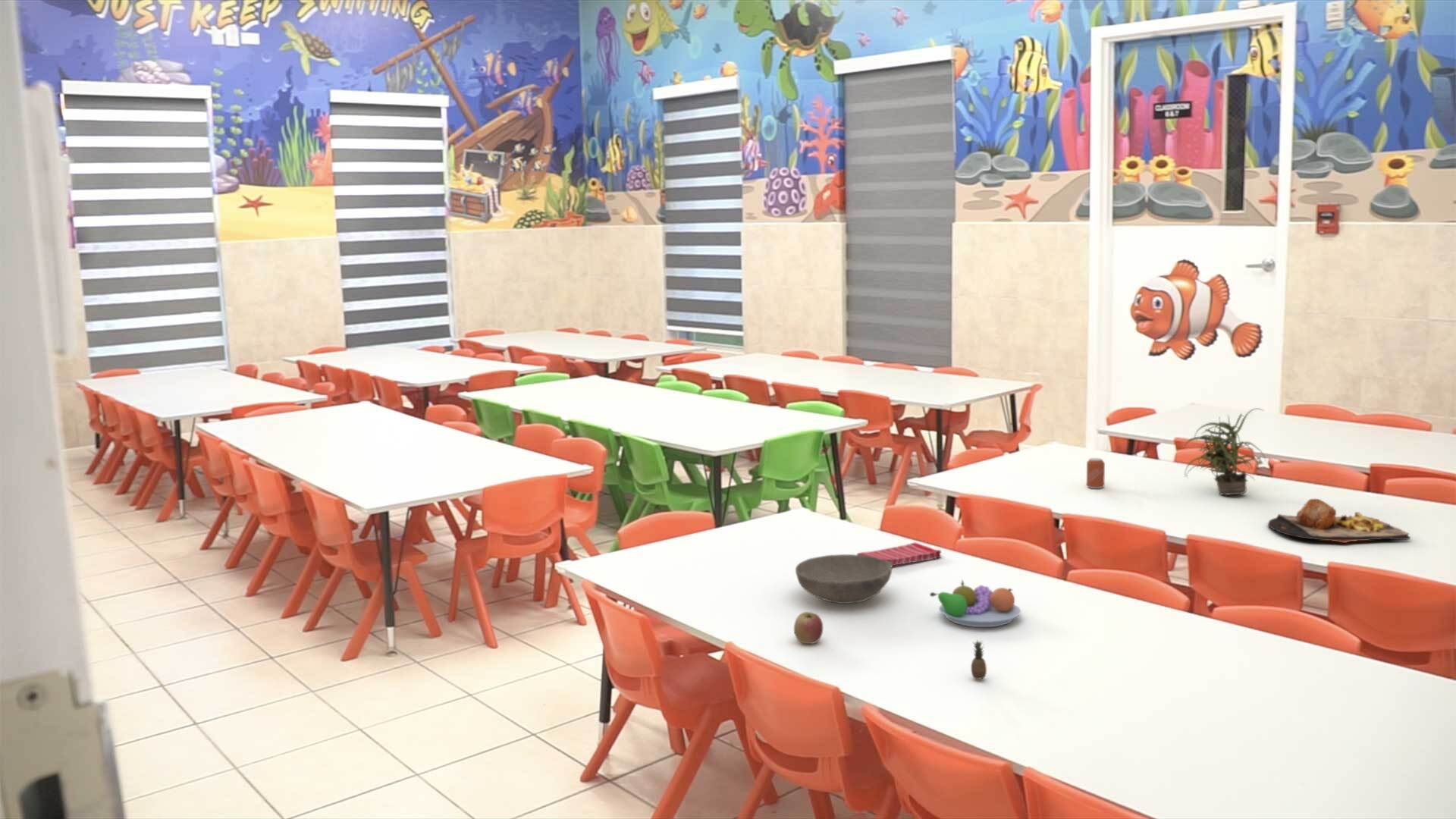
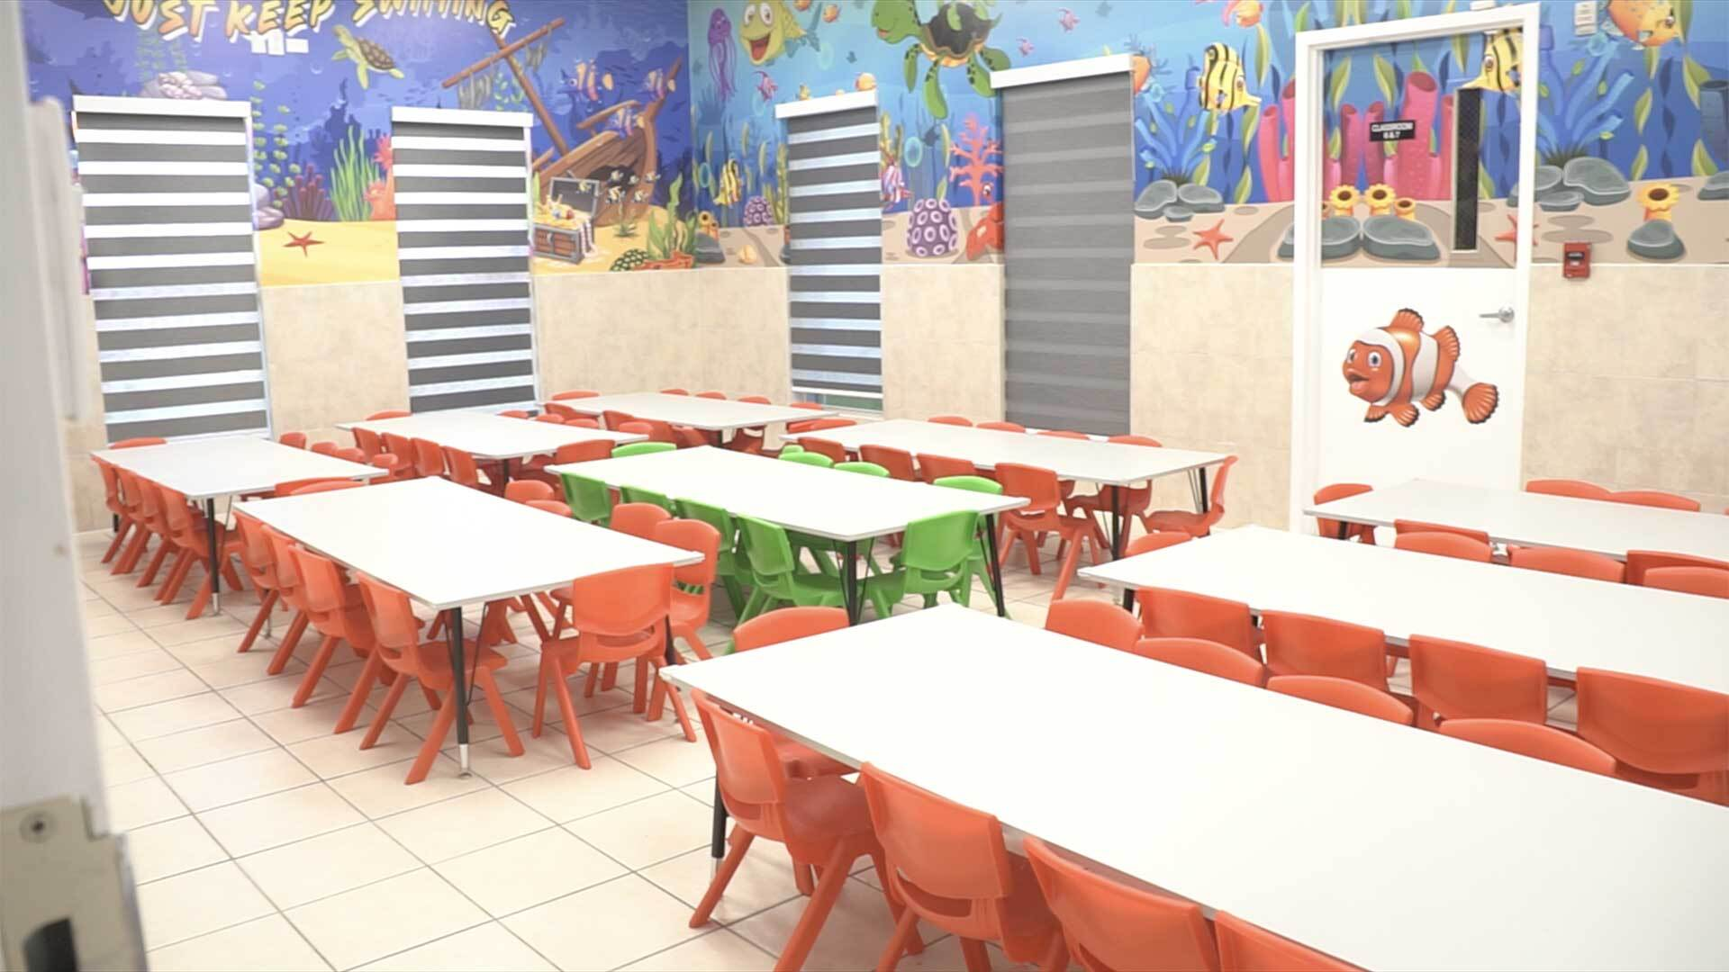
- potted plant (1227, 452)
- dish towel (899, 554)
- apple (808, 627)
- fruit (978, 659)
- food tray (1332, 515)
- can (1095, 472)
- fruit bowl (976, 601)
- bowl (844, 582)
